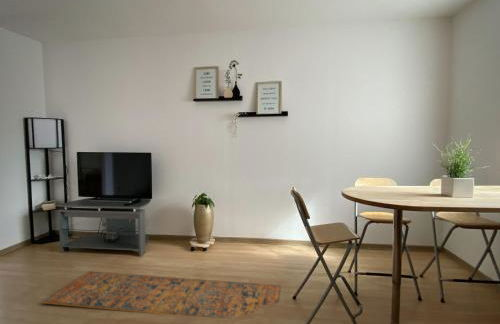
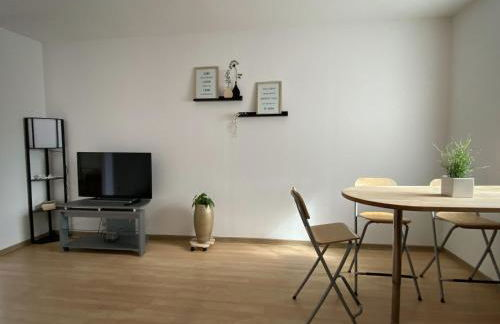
- rug (168, 293)
